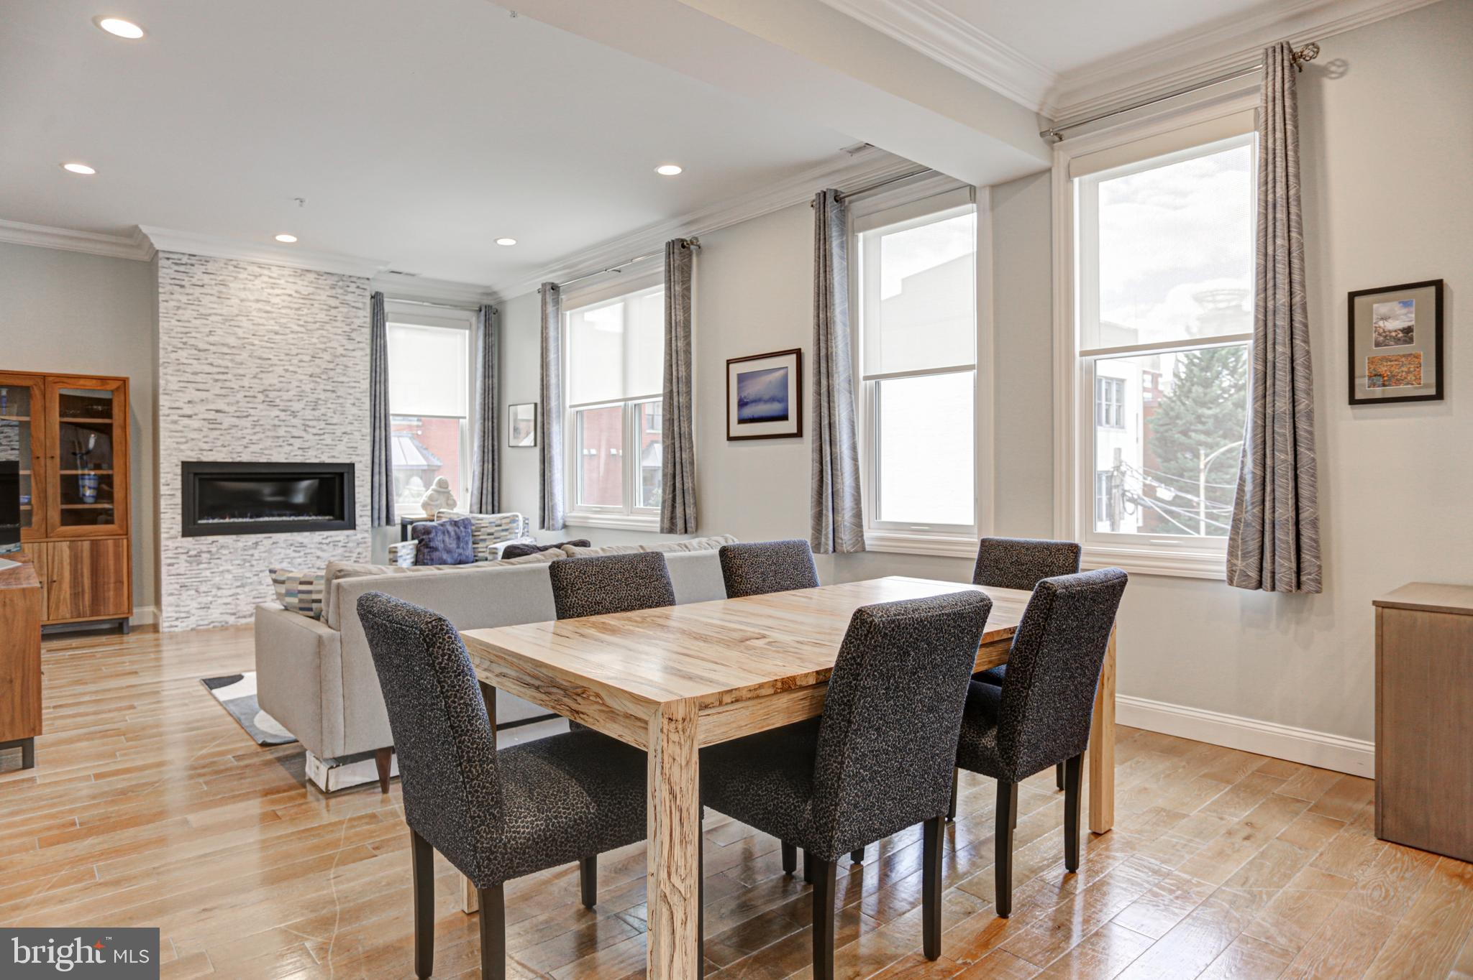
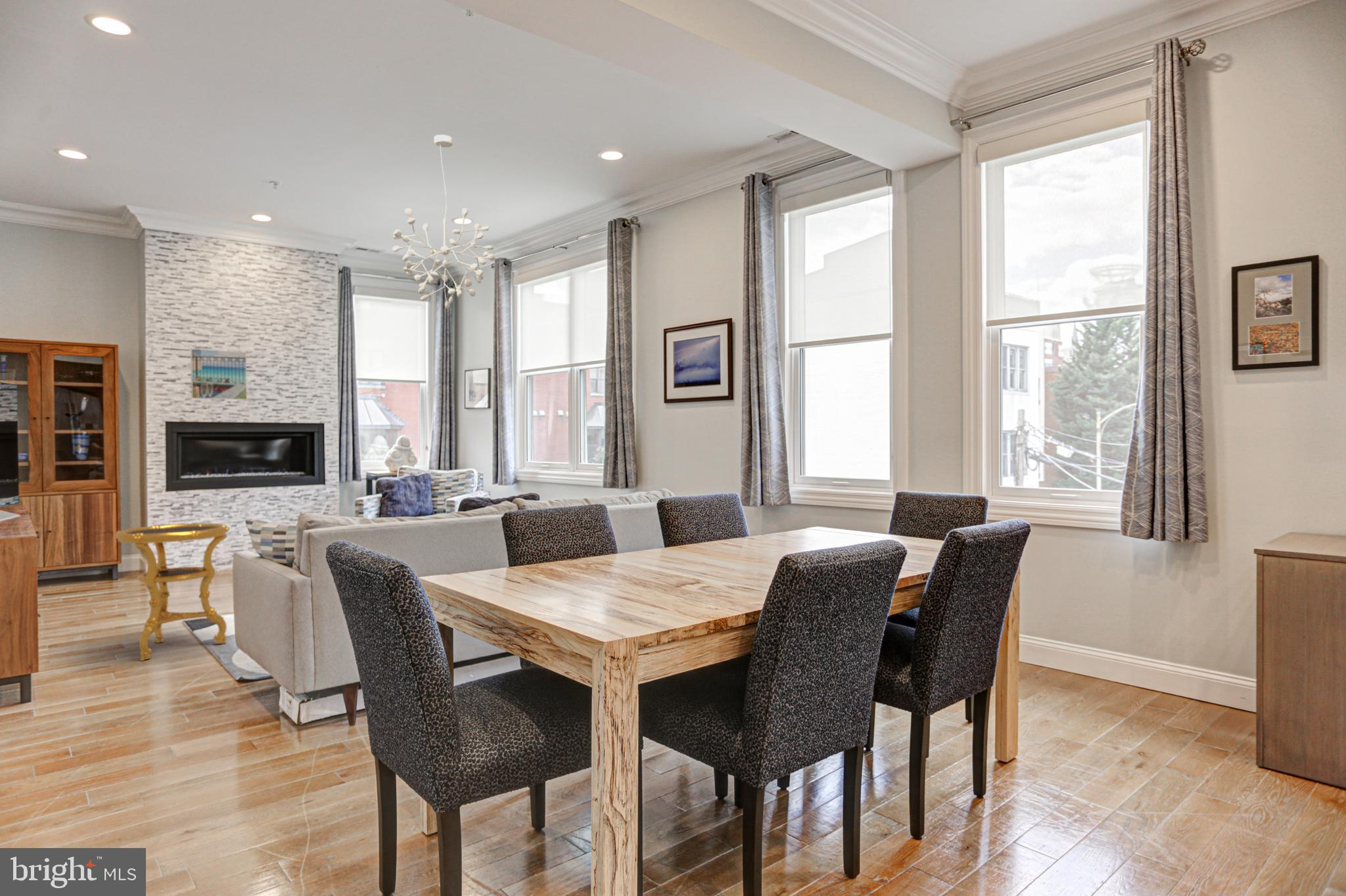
+ chandelier (444, 223)
+ side table (174, 581)
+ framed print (219, 374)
